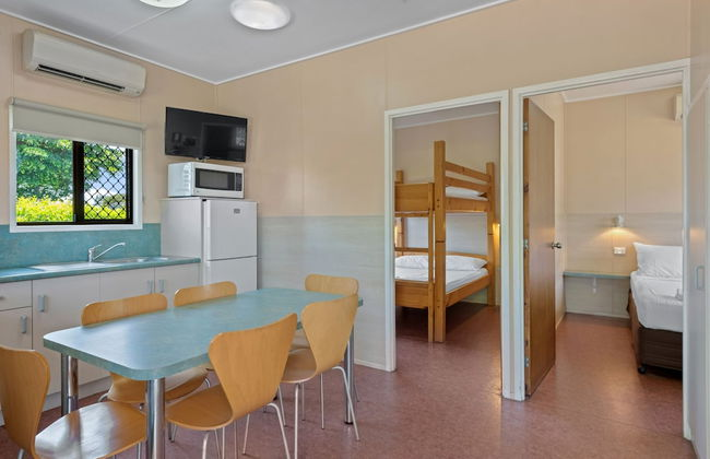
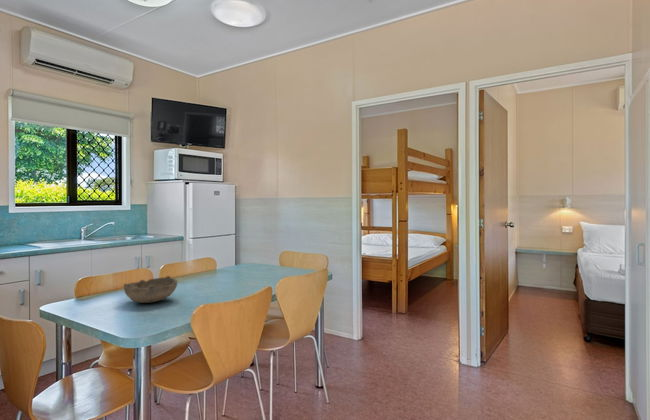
+ bowl (151, 290)
